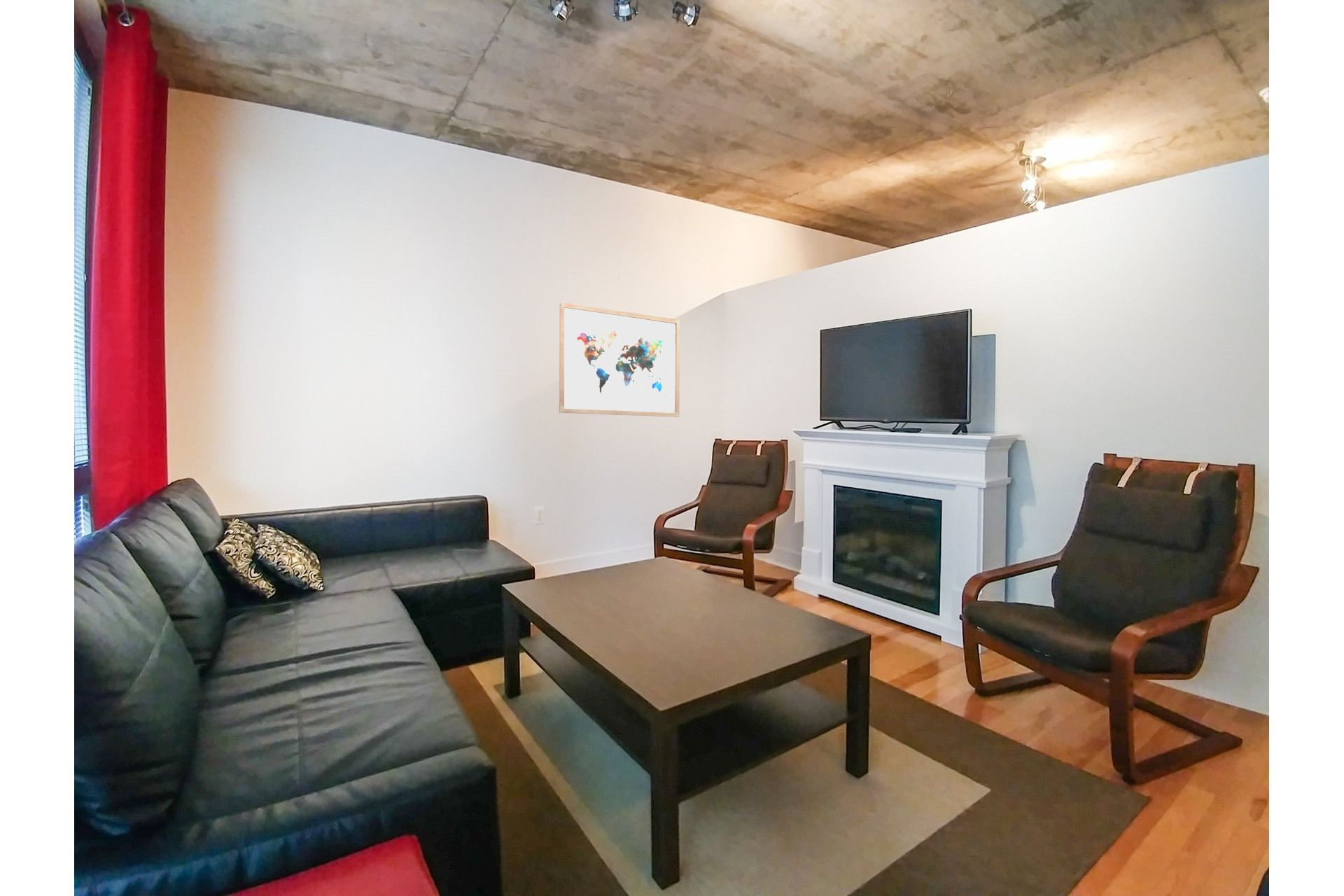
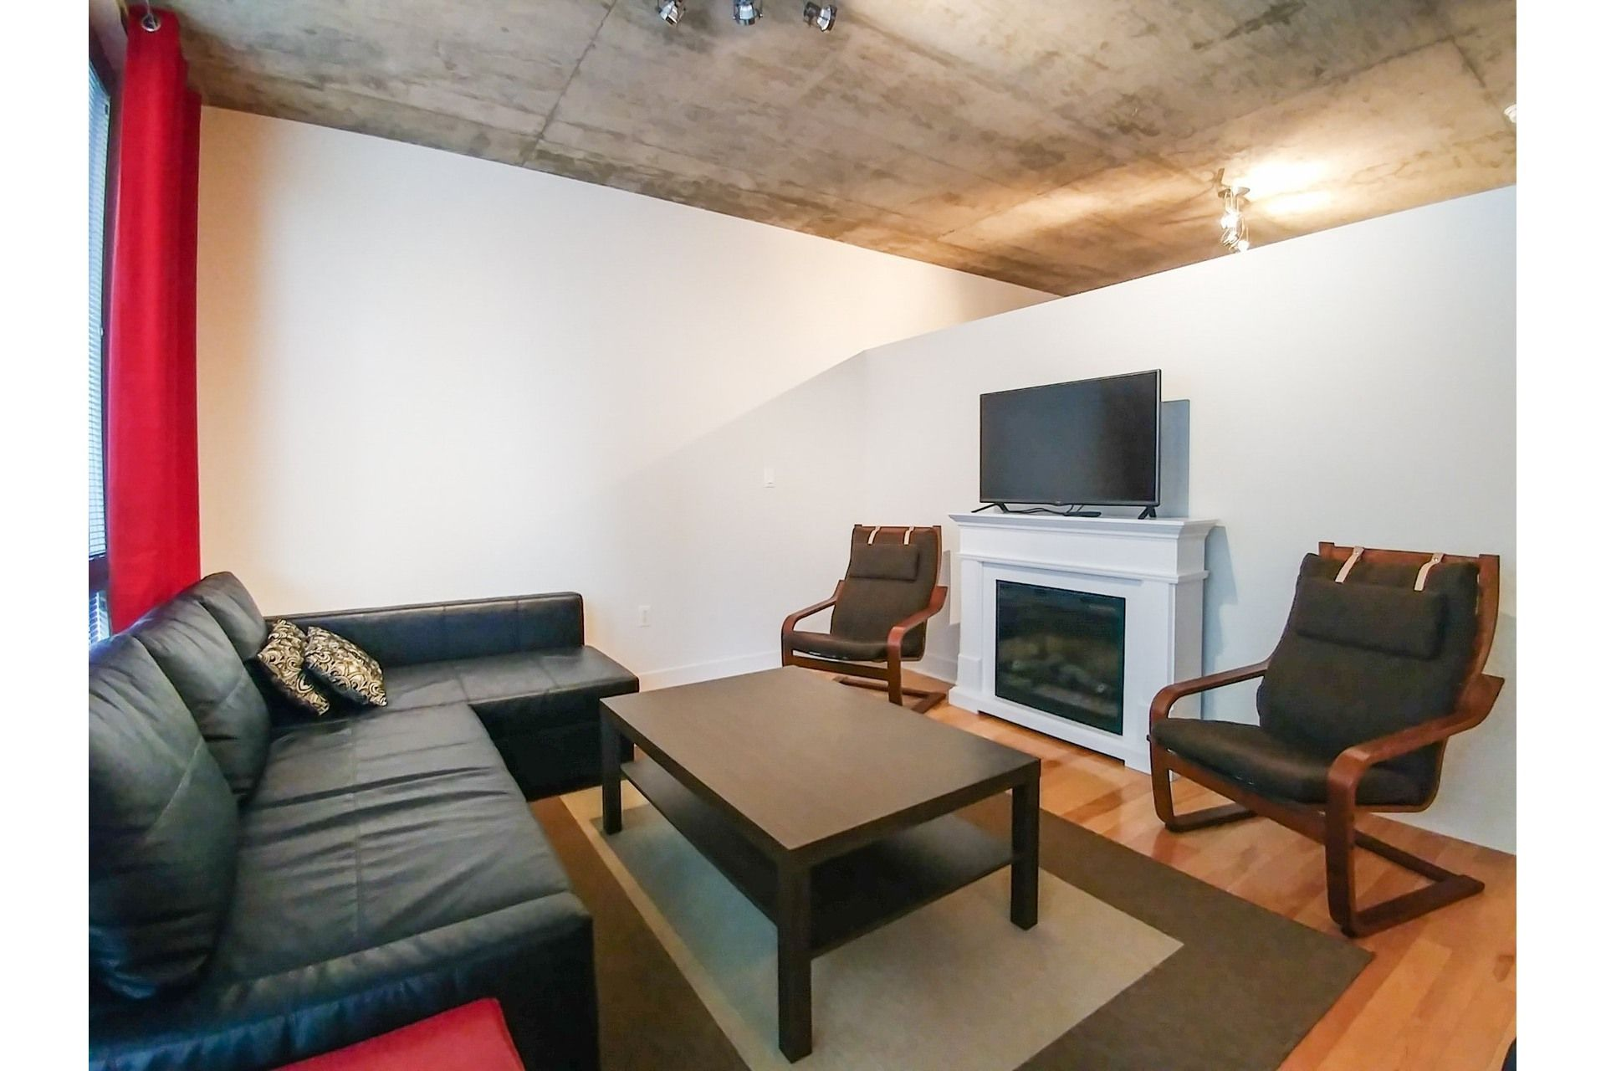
- wall art (623, 363)
